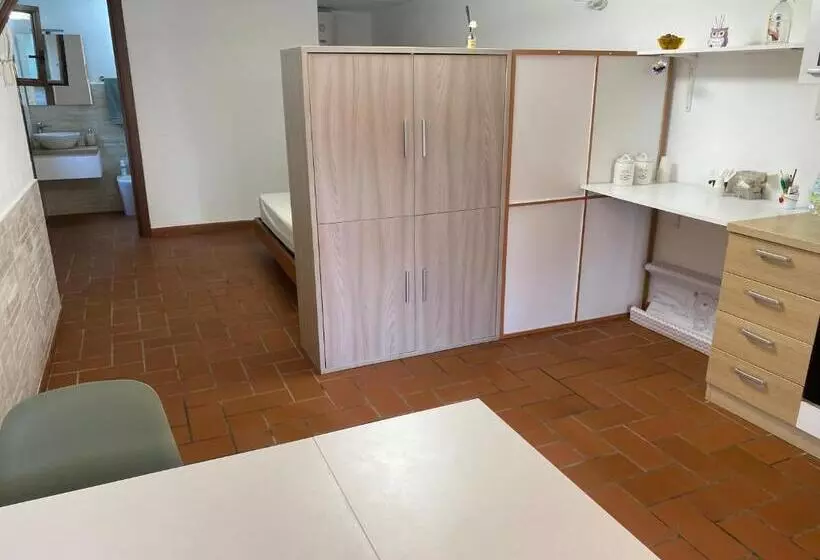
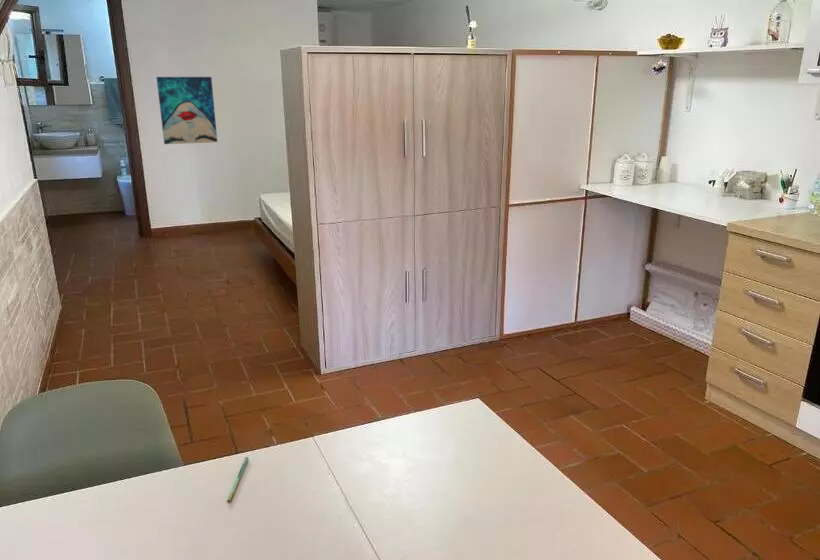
+ wall art (187, 110)
+ pen (238, 478)
